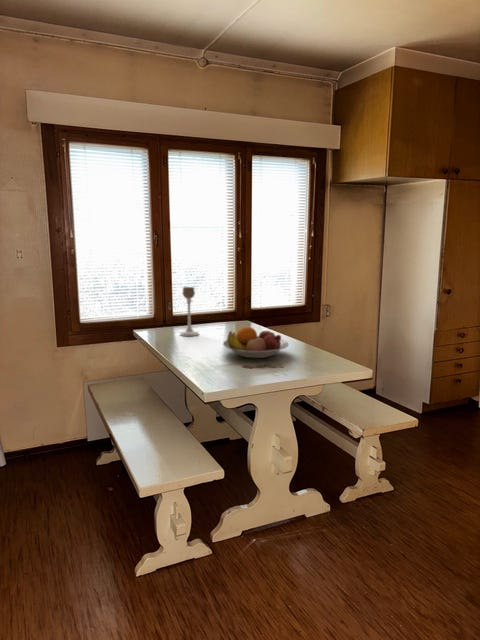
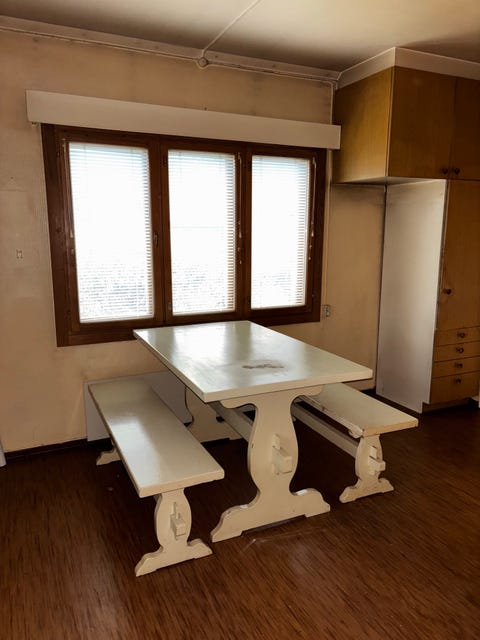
- candle holder (189, 311)
- fruit bowl (255, 340)
